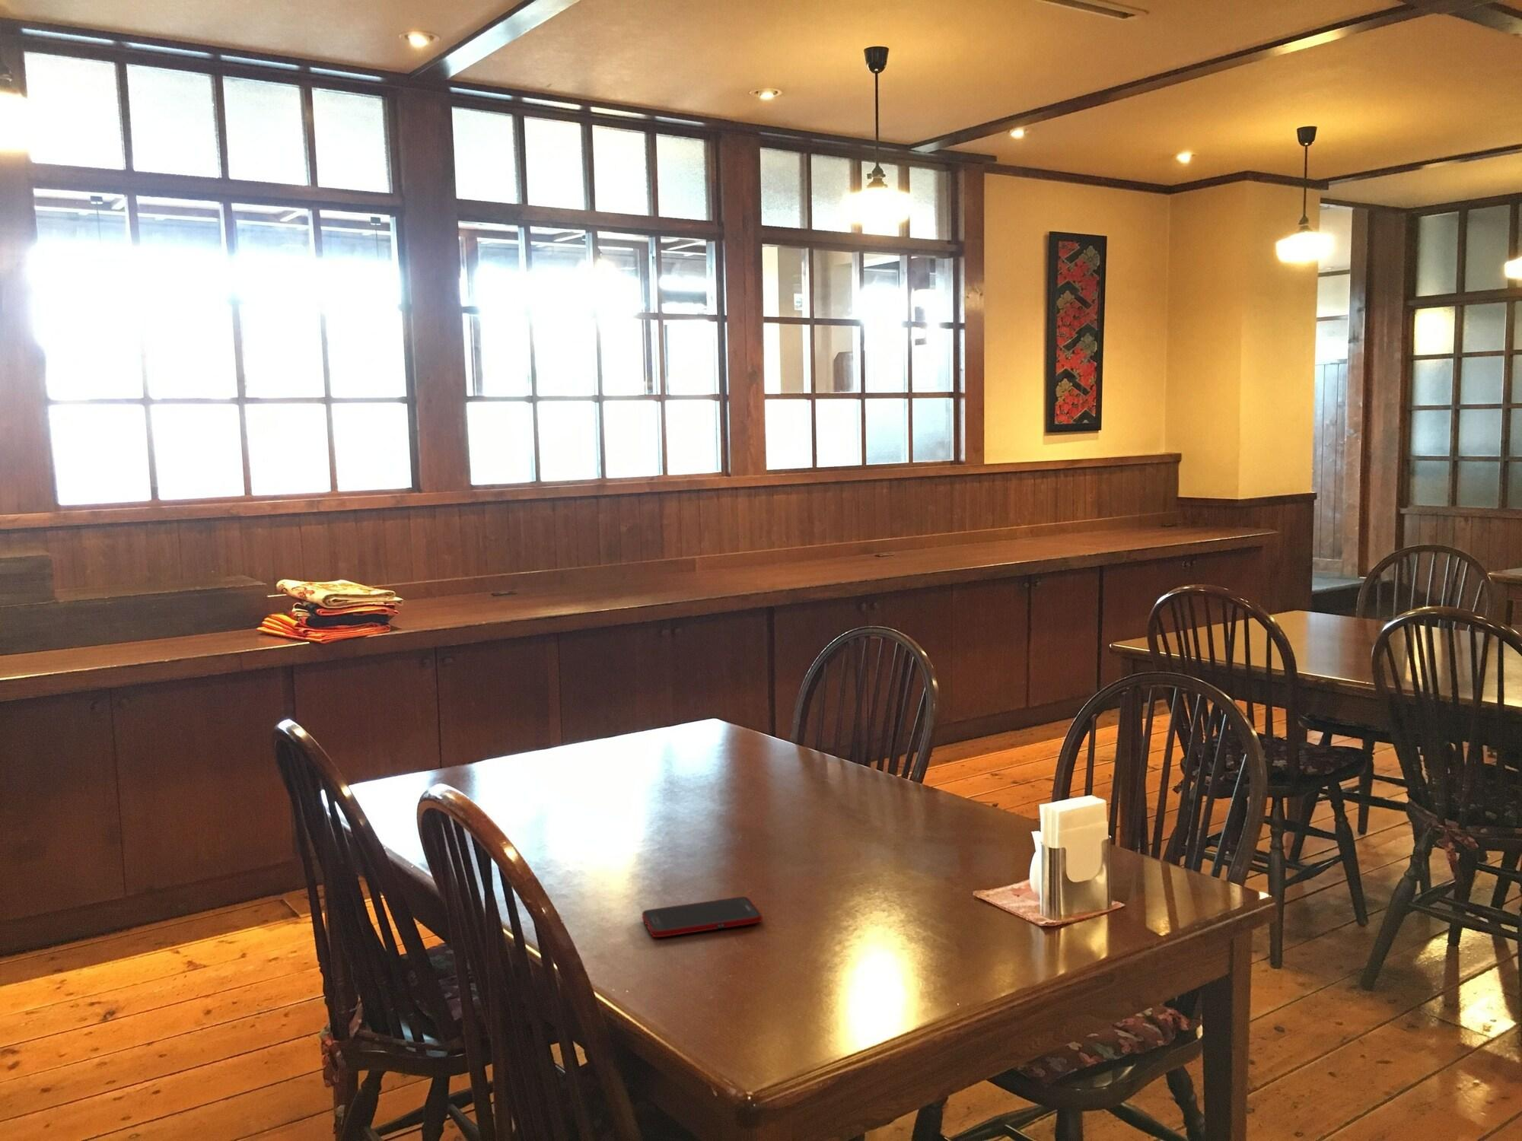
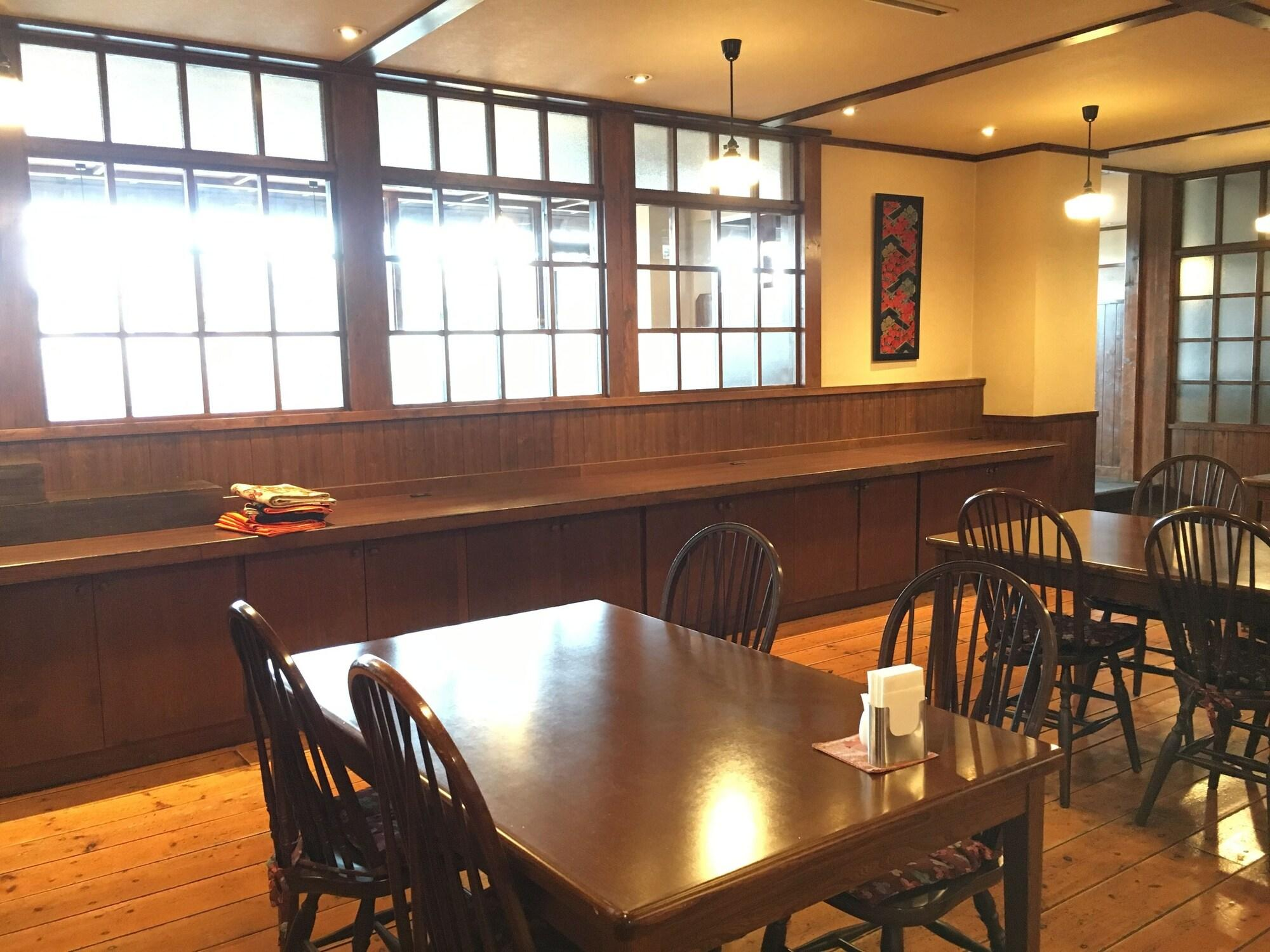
- cell phone (701, 917)
